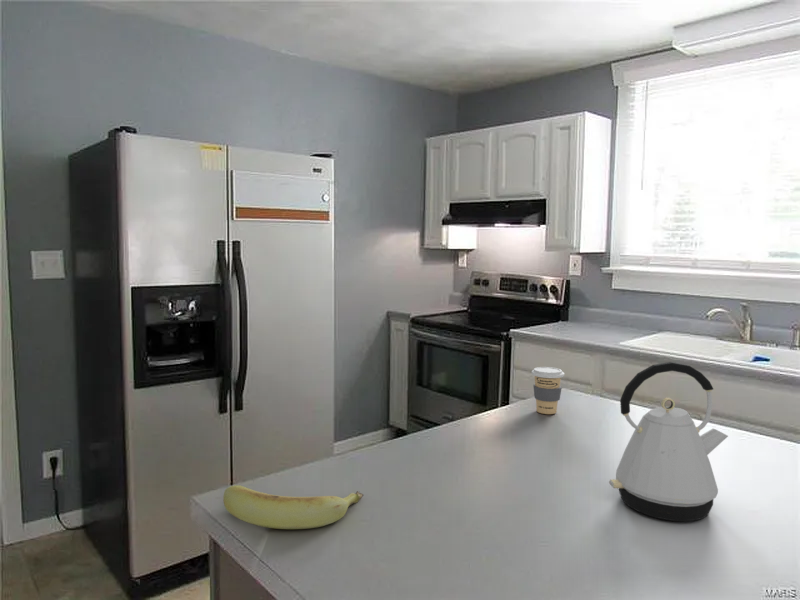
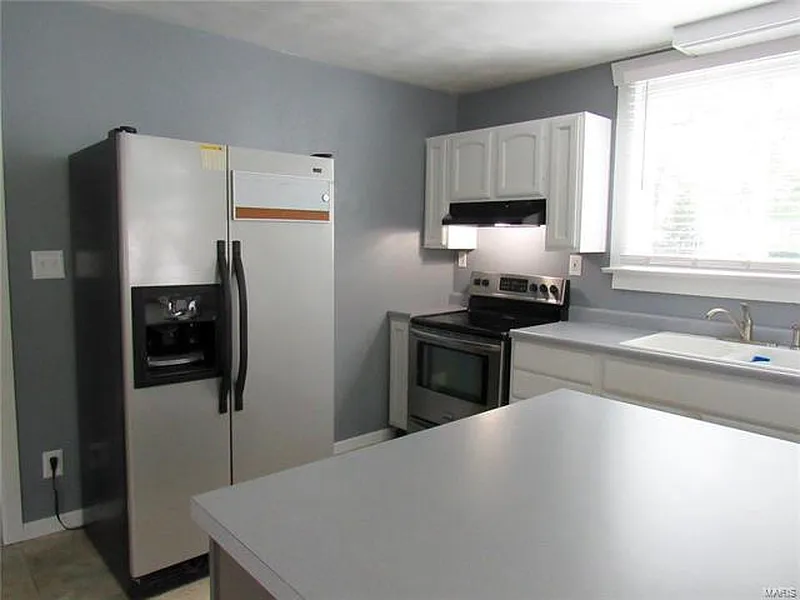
- kettle (670, 435)
- coffee cup (547, 390)
- banana (300, 497)
